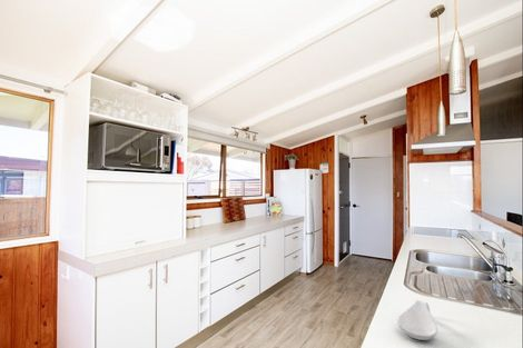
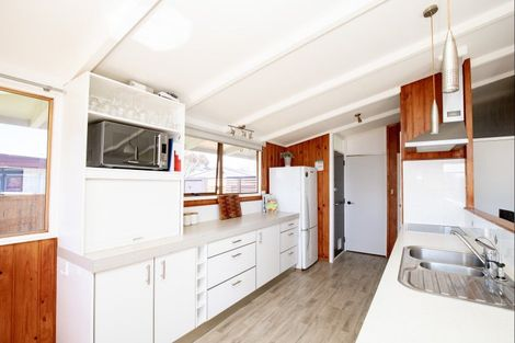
- spoon rest (418, 317)
